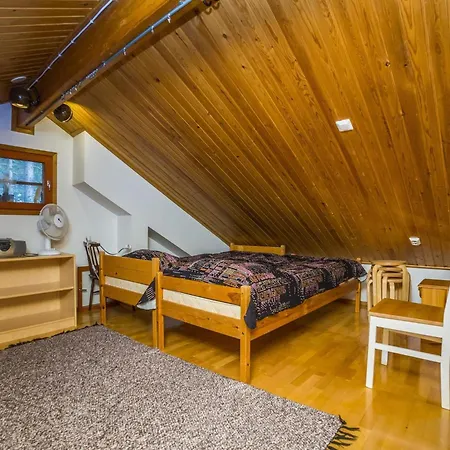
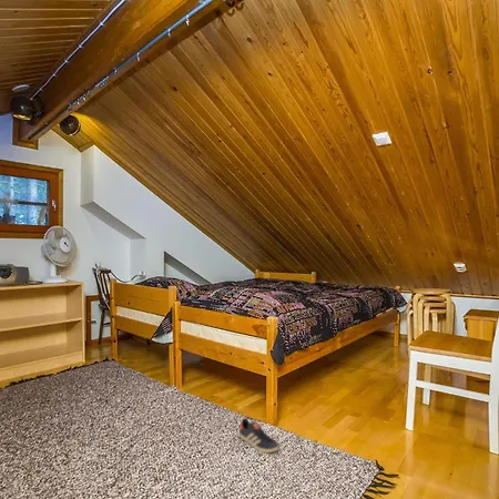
+ sneaker (257, 434)
